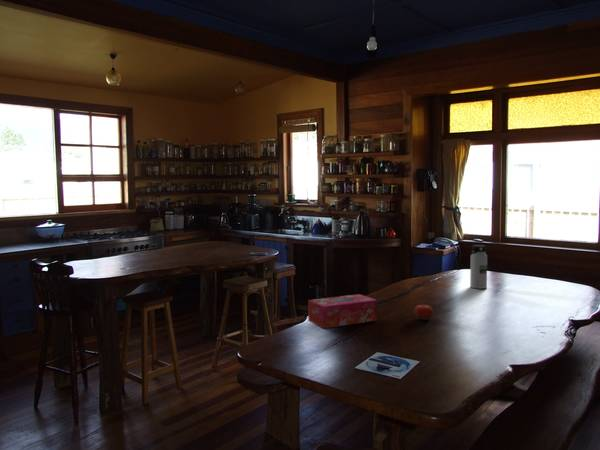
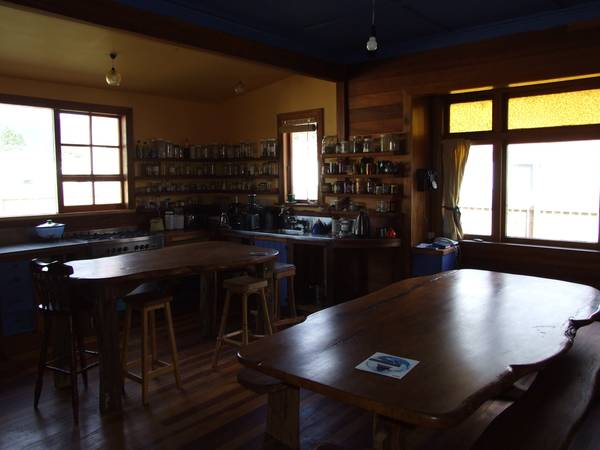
- tissue box (342, 310)
- fruit (423, 311)
- water bottle (478, 266)
